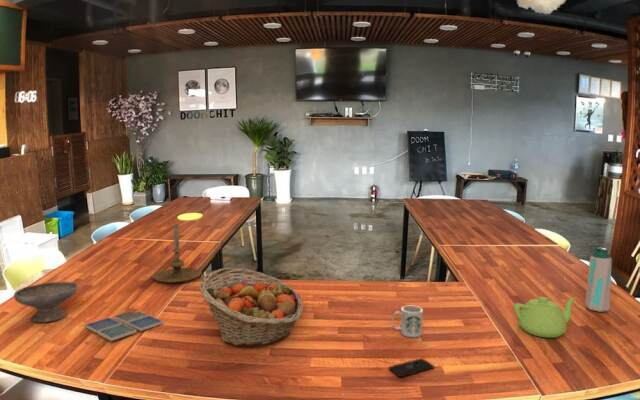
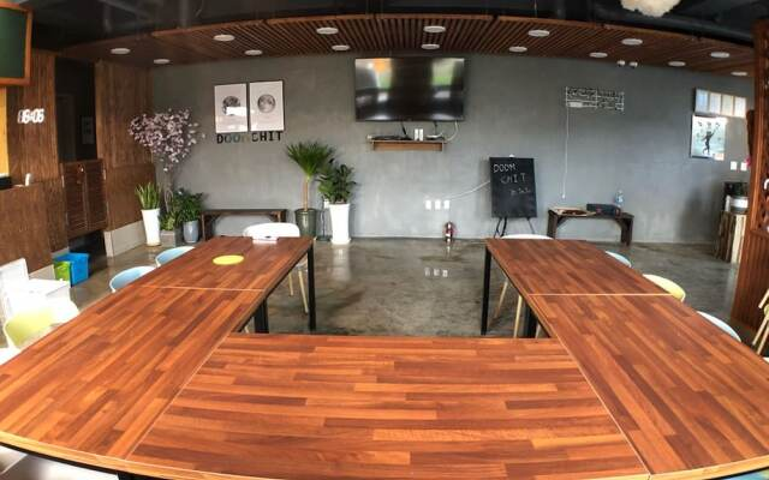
- bowl (47, 302)
- fruit basket (253, 302)
- water bottle (597, 277)
- mug (406, 321)
- drink coaster (124, 324)
- smartphone (411, 367)
- teapot (544, 313)
- candle holder (176, 250)
